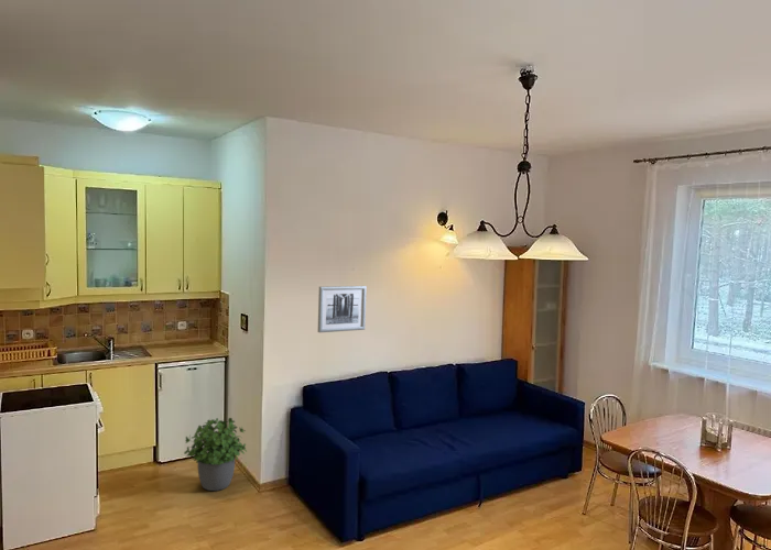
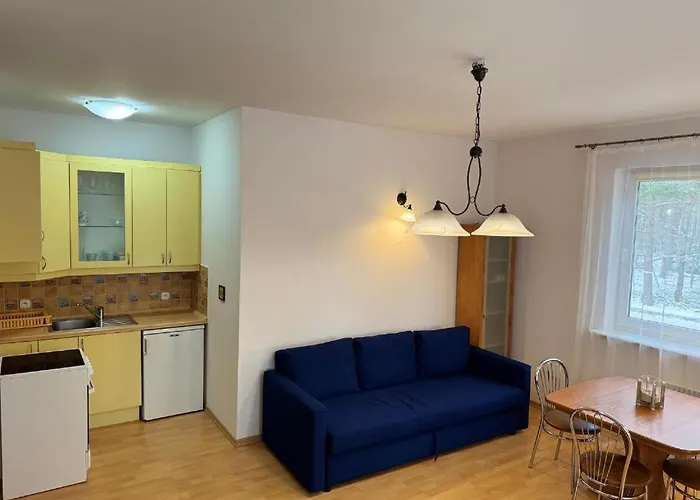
- potted plant (215, 452)
- wall art (343, 308)
